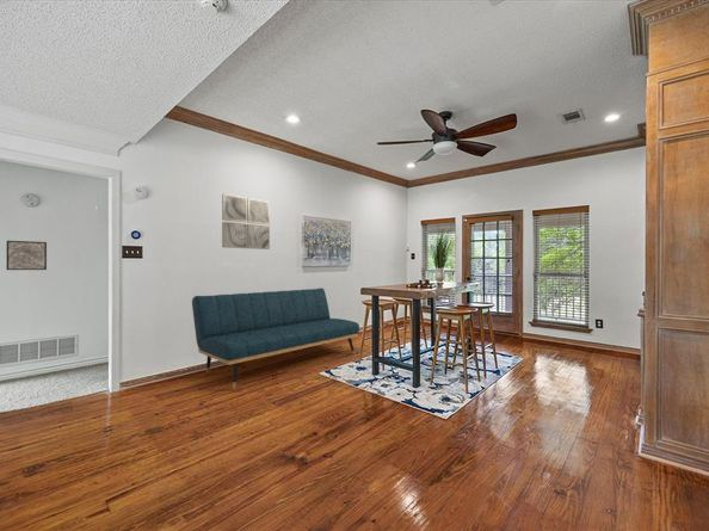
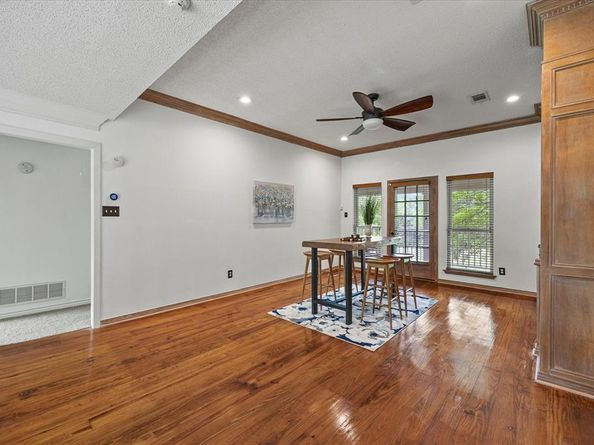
- wall art (26, 255)
- wall art (247, 222)
- sofa (283, 327)
